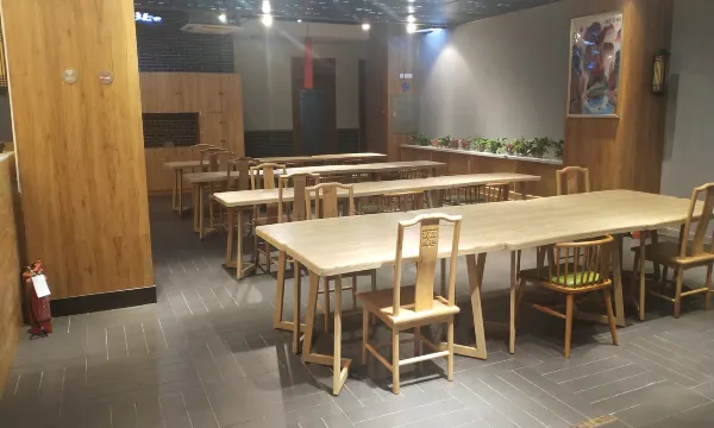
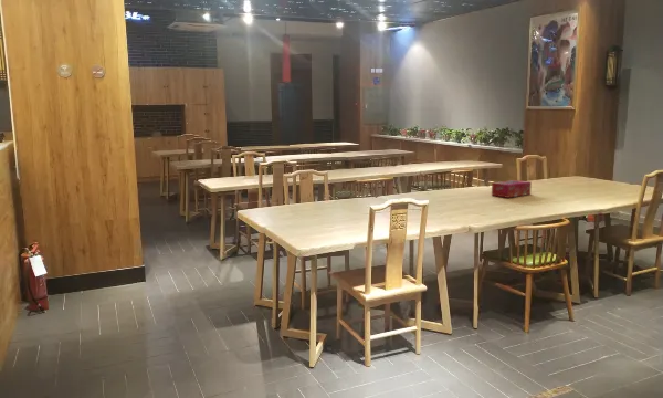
+ tissue box (511, 188)
